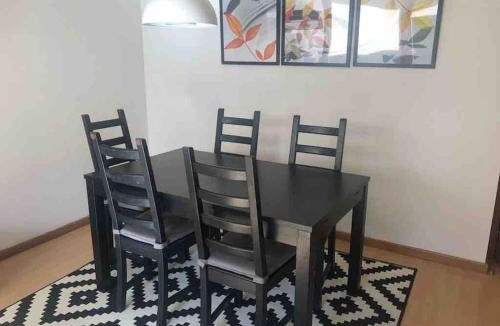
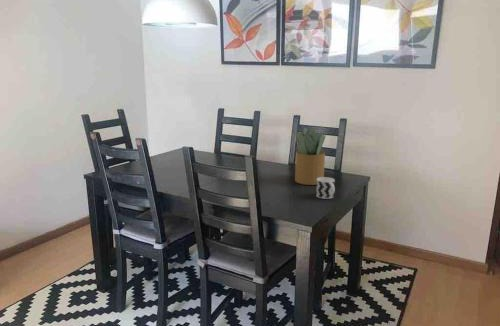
+ cup (326, 188)
+ potted plant (309, 155)
